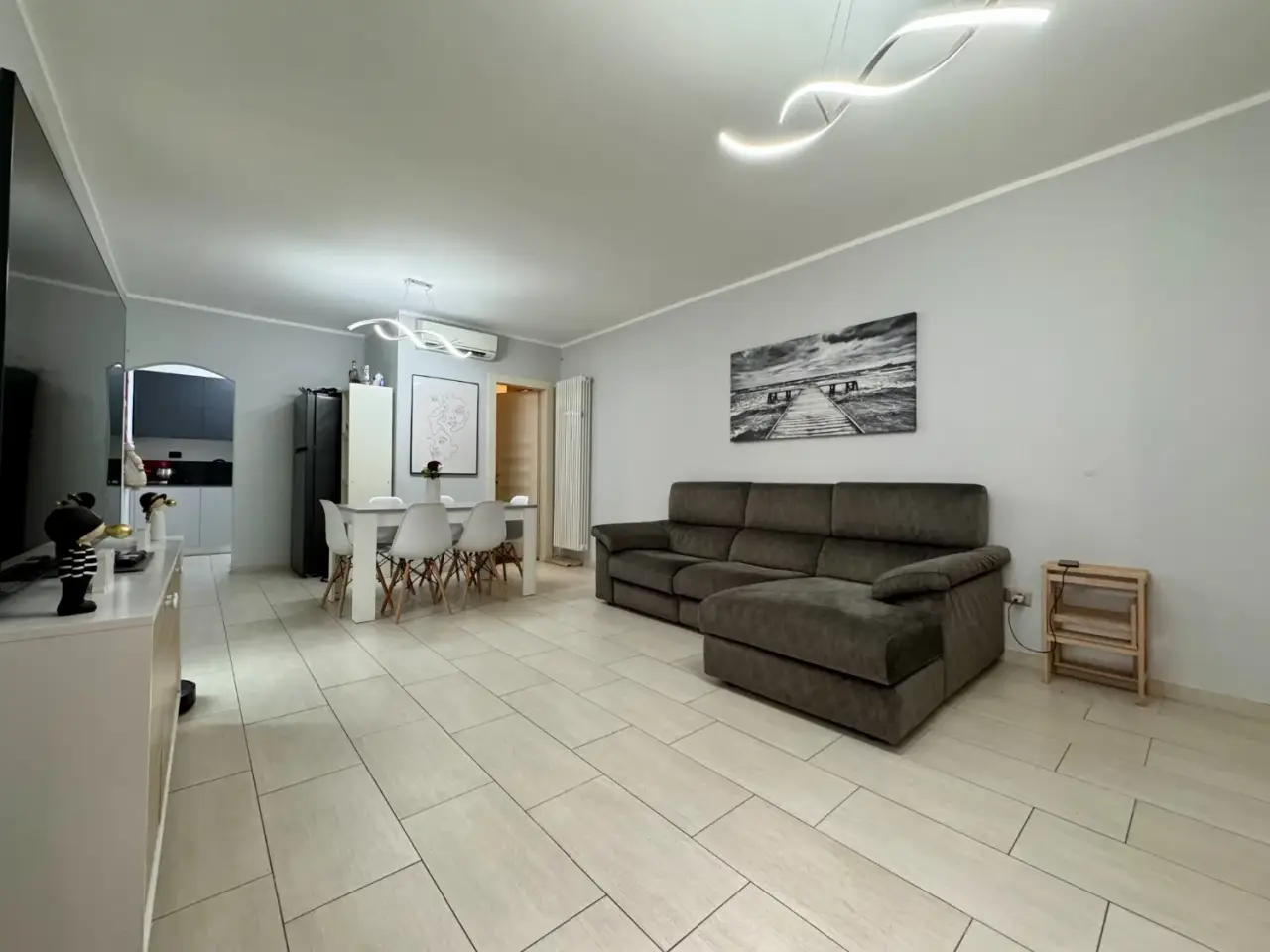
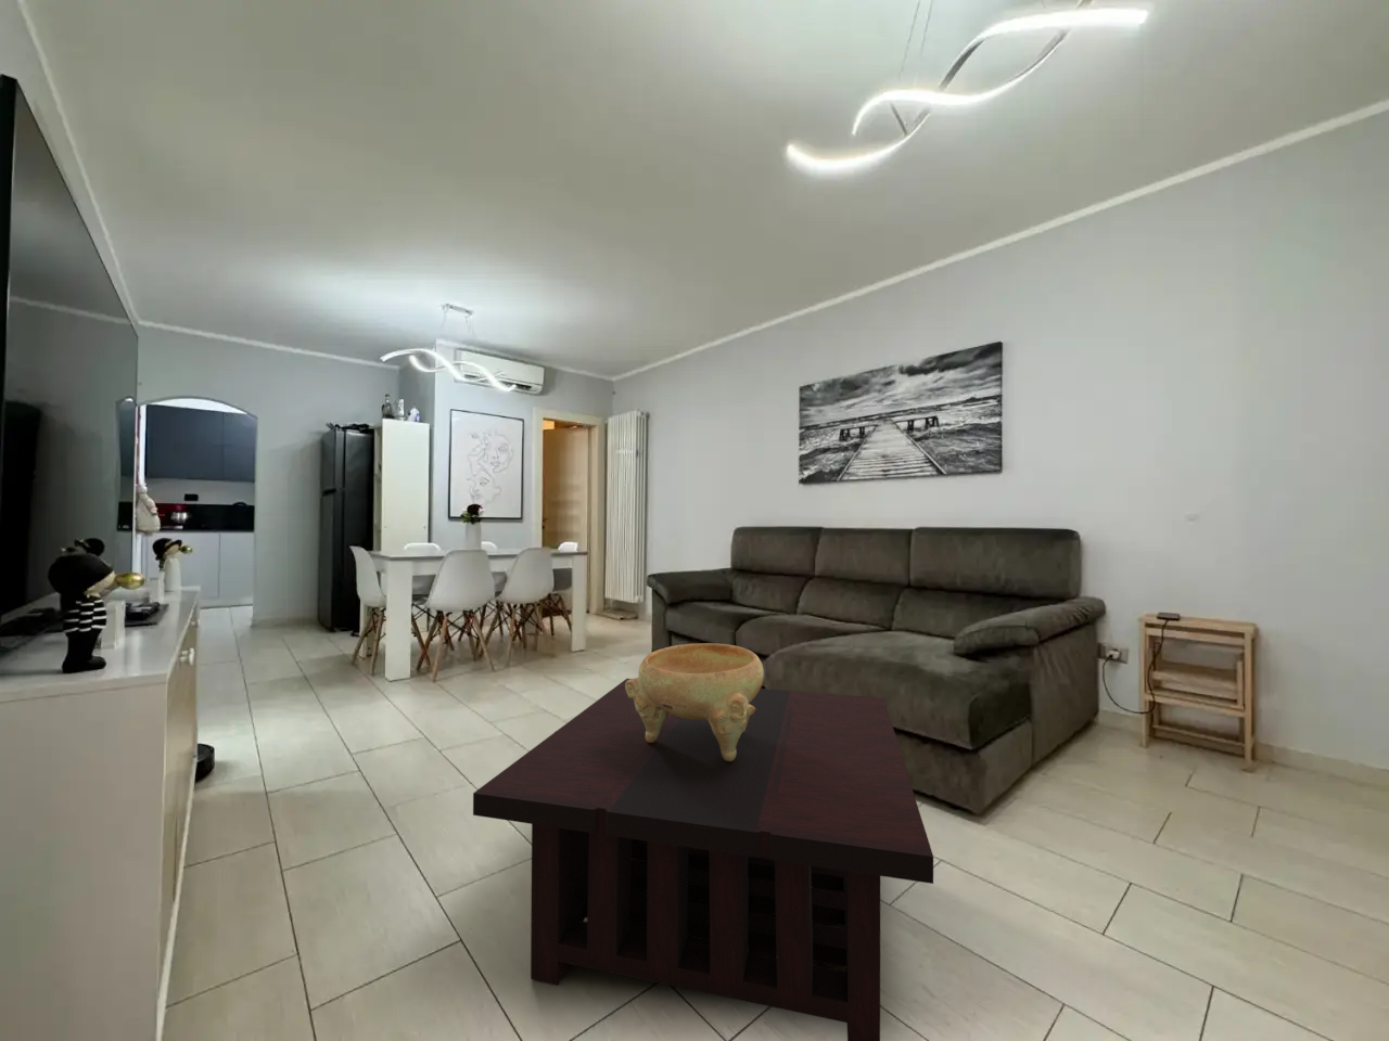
+ decorative bowl (697, 697)
+ coffee table (723, 819)
